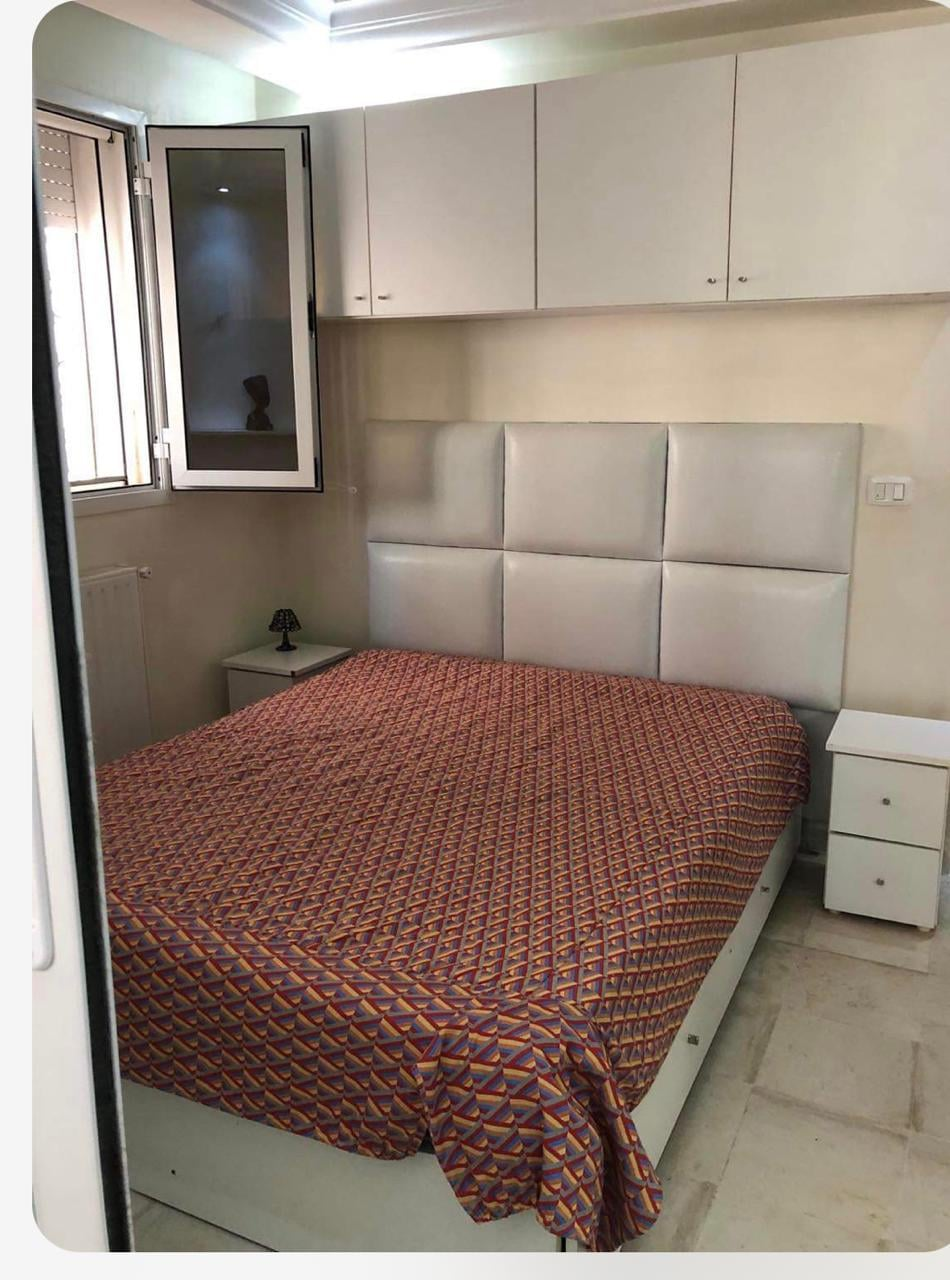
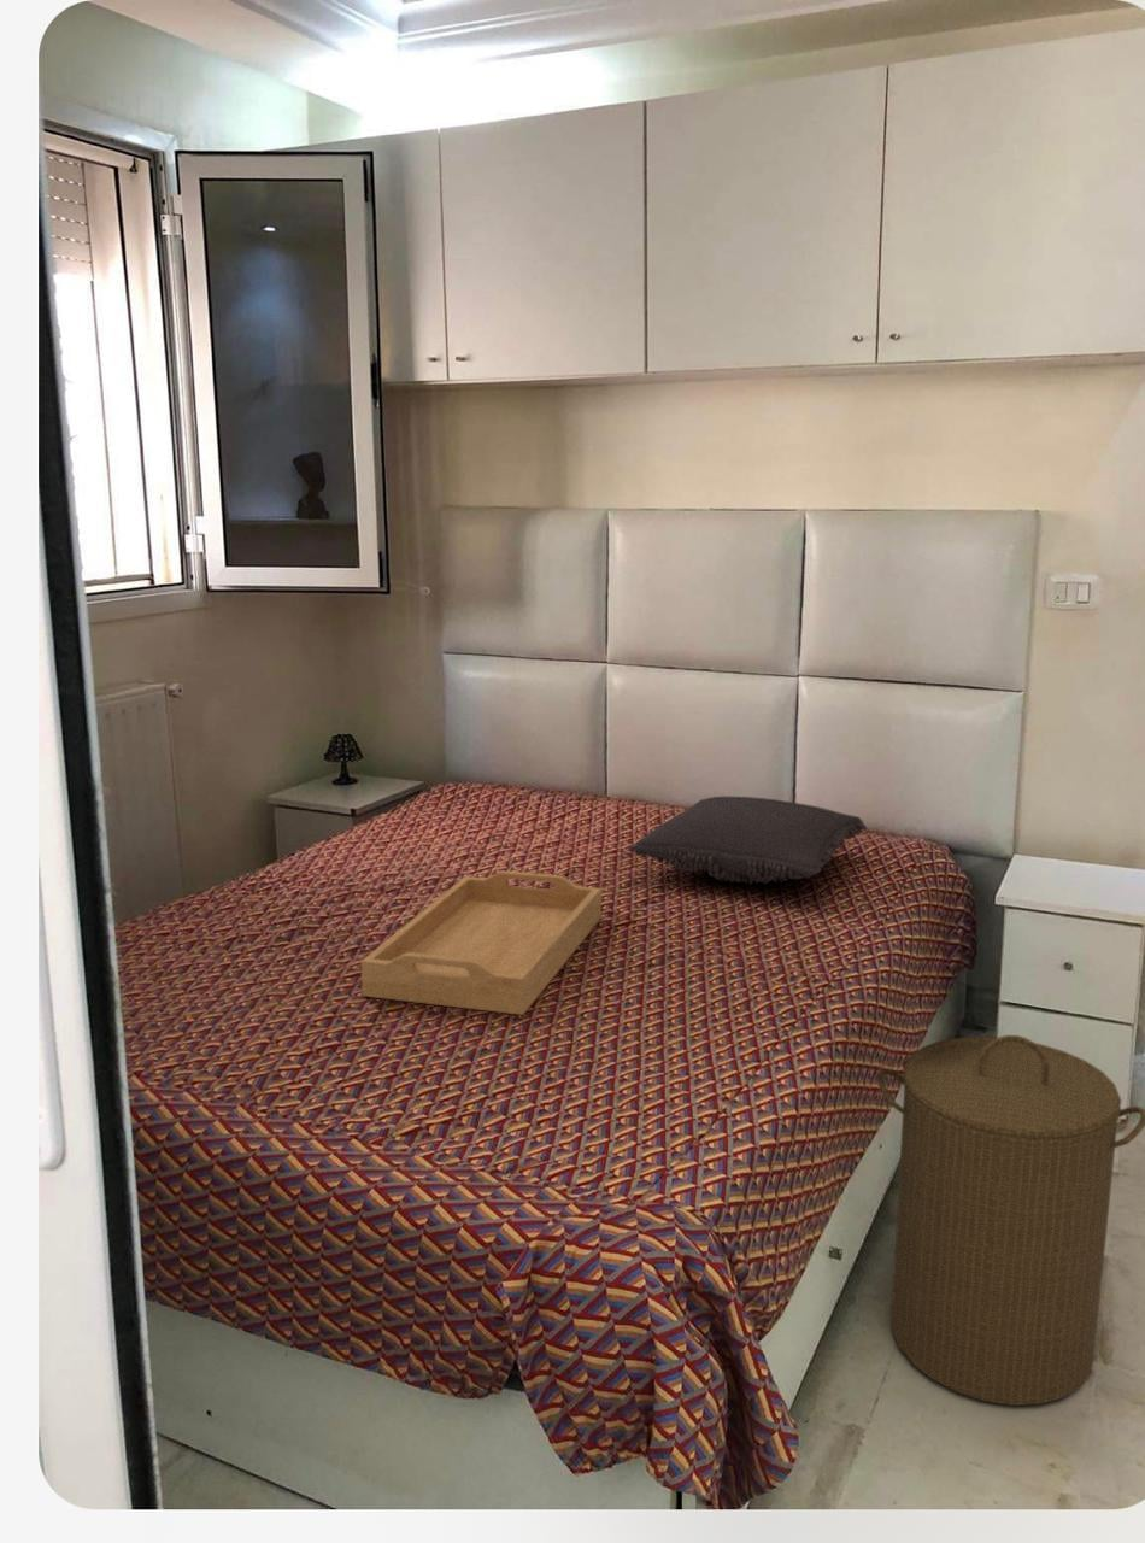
+ serving tray (491, 933)
+ pillow (751, 838)
+ laundry hamper (1000, 1192)
